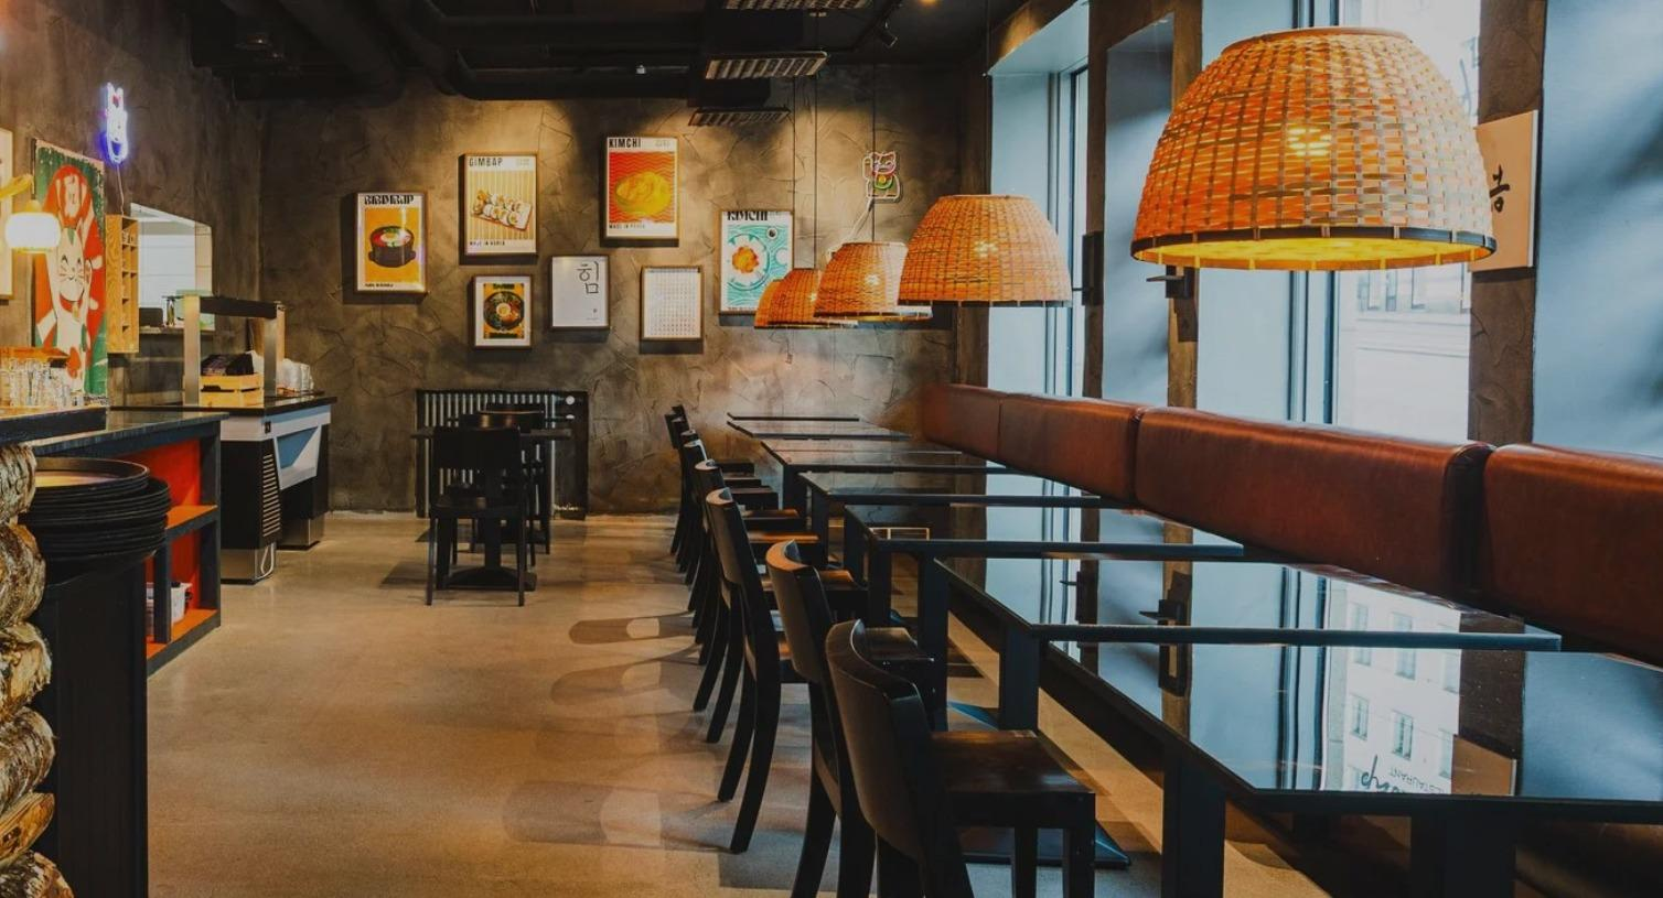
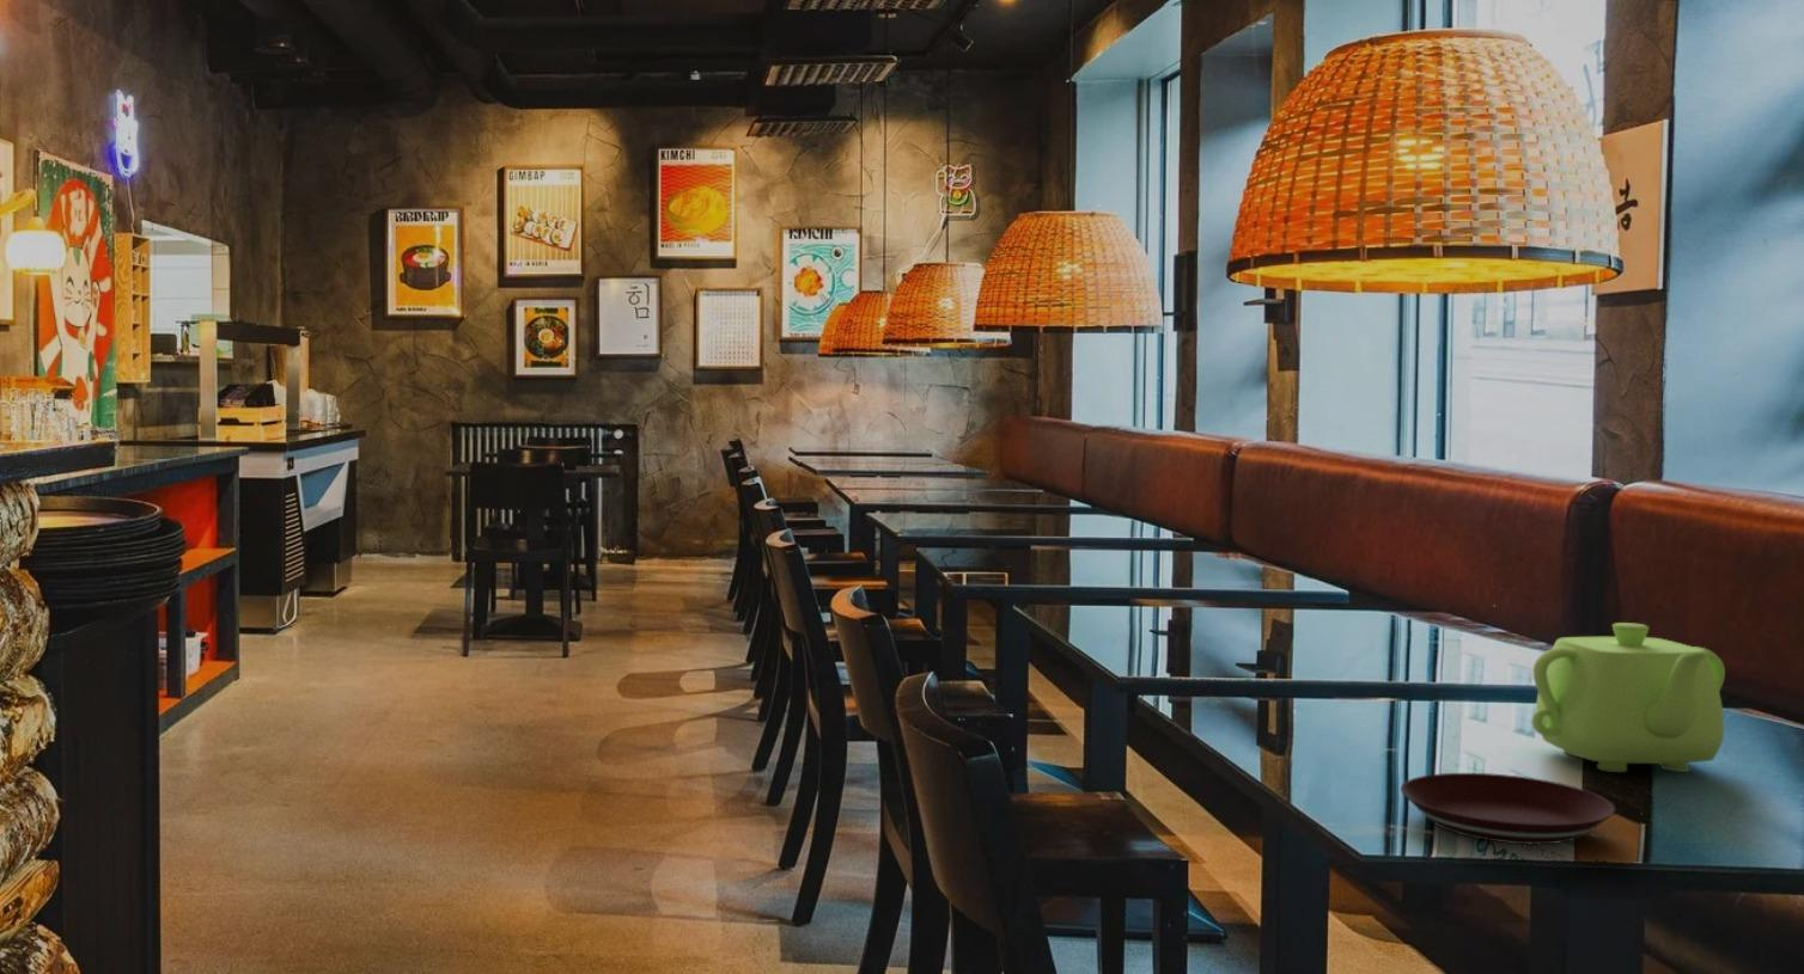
+ plate (1505, 811)
+ teapot (1642, 697)
